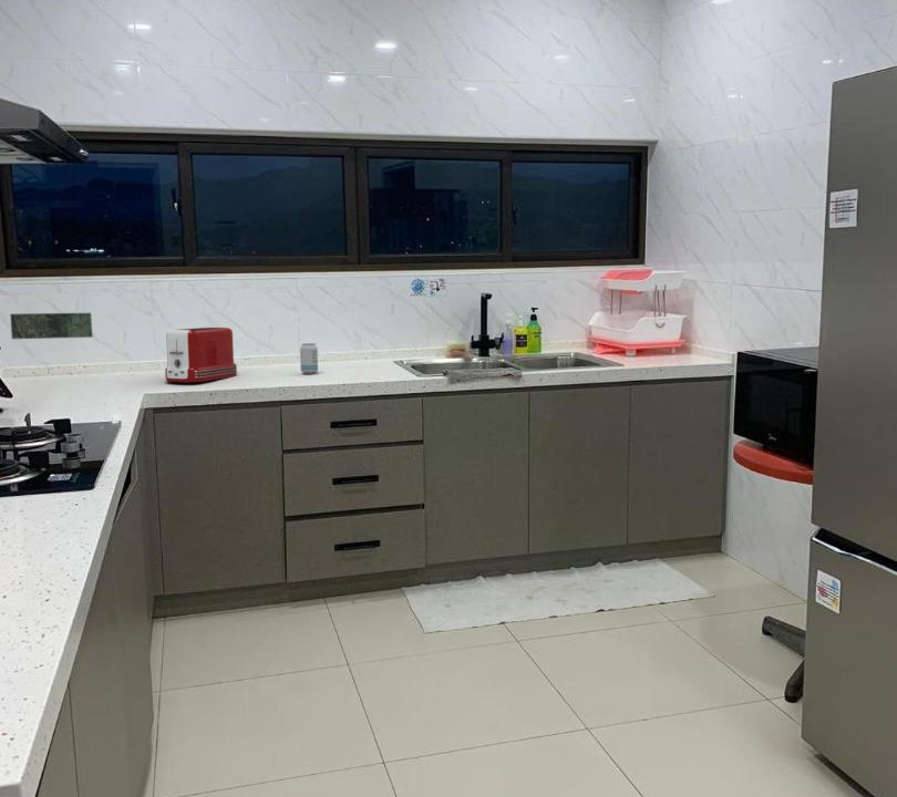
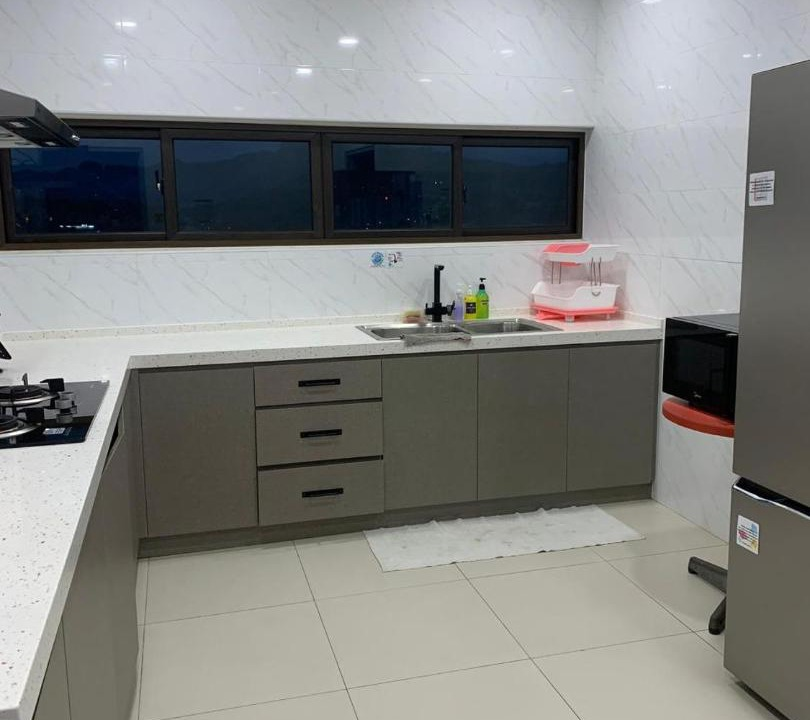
- toaster (200, 353)
- beverage can (309, 358)
- decorative tile (51, 325)
